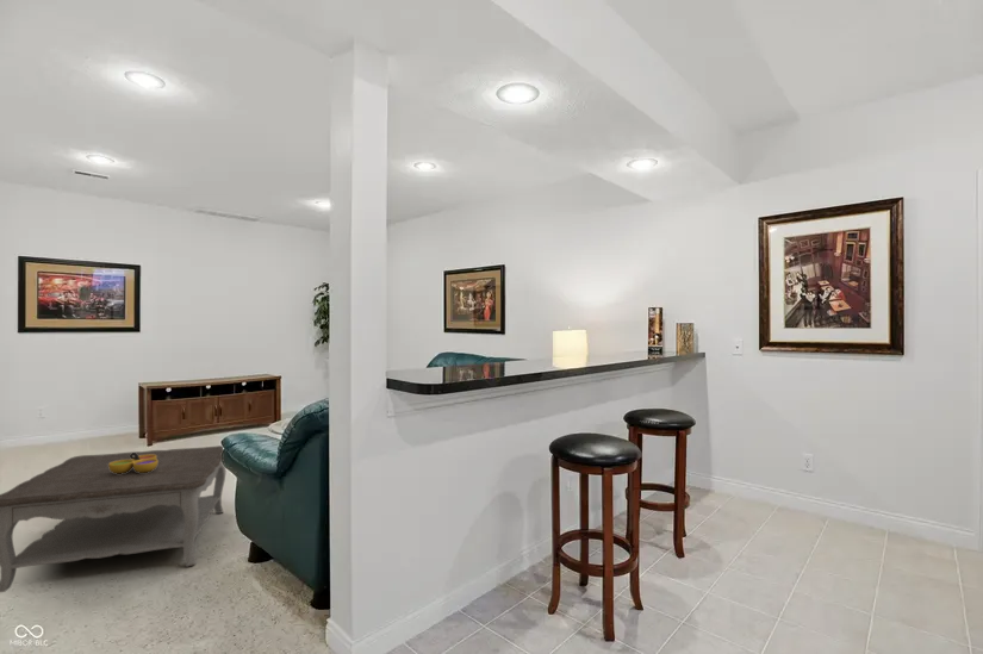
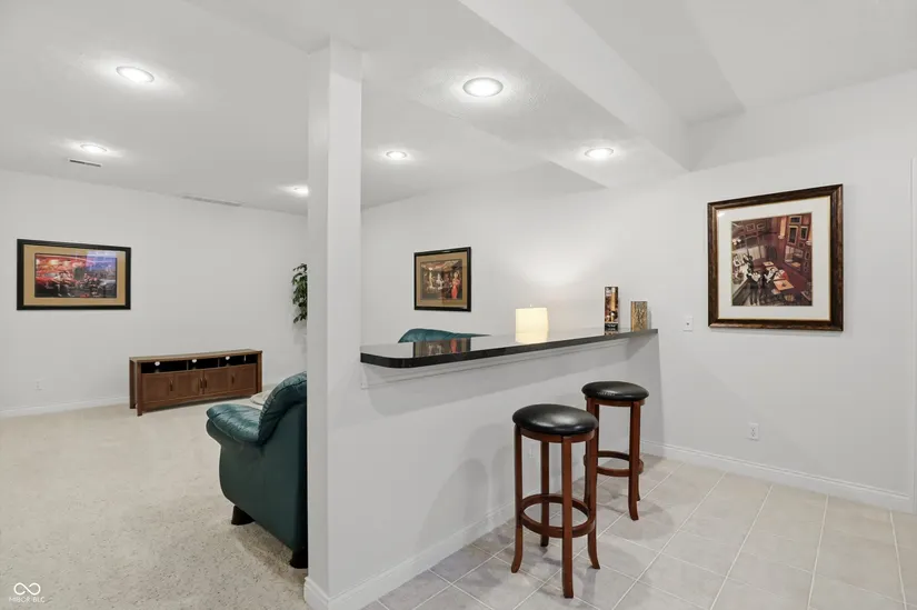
- decorative bowl (138, 460)
- coffee table (130, 505)
